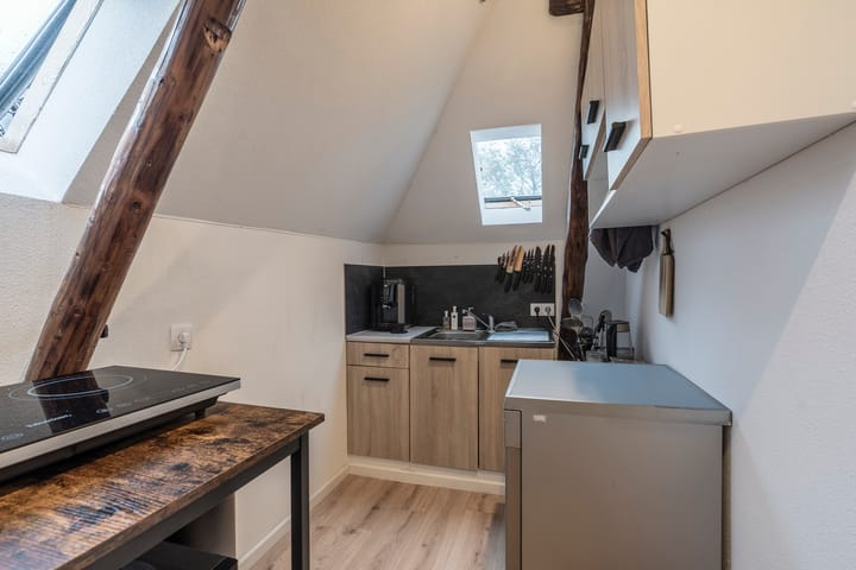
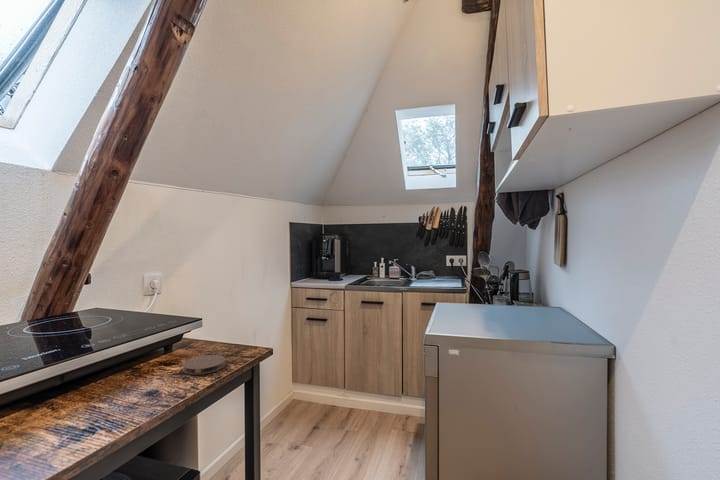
+ coaster (204, 364)
